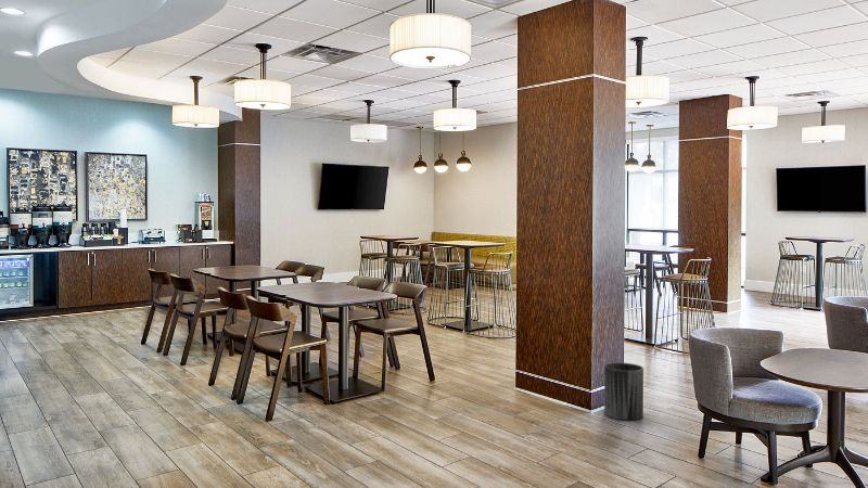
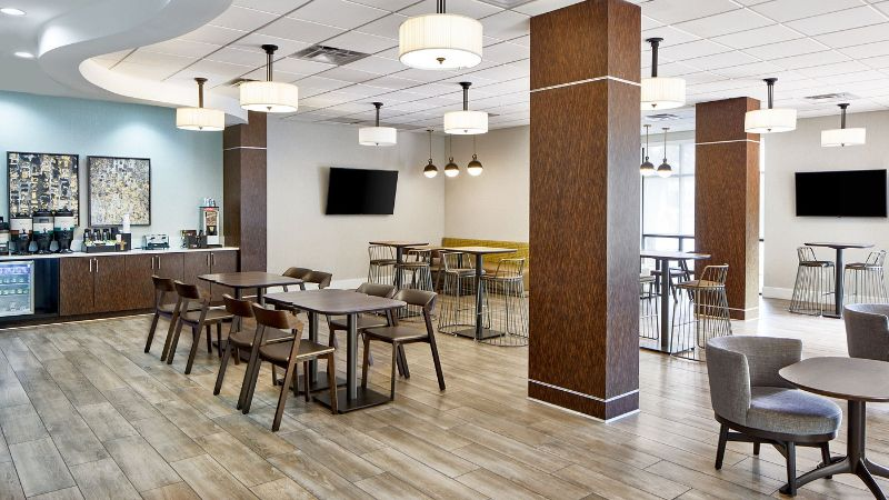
- trash can (623, 390)
